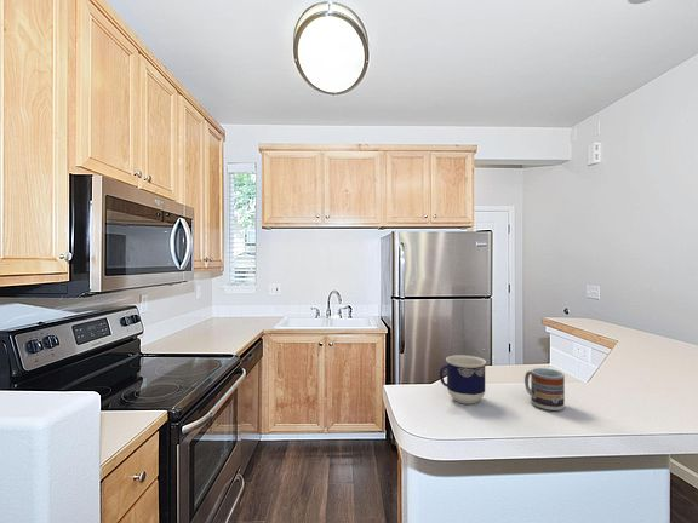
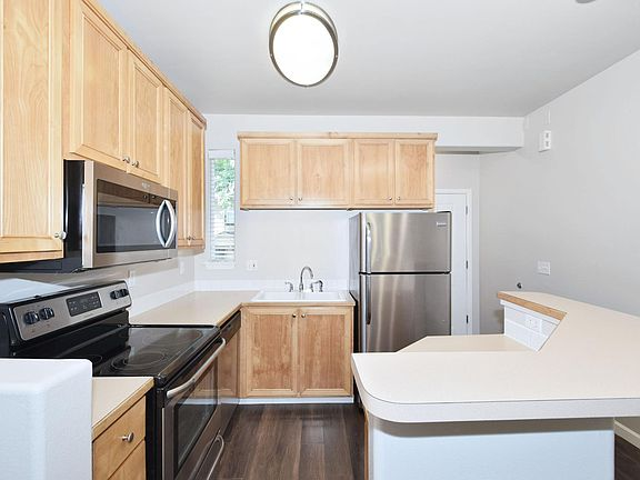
- cup (460, 380)
- cup (542, 386)
